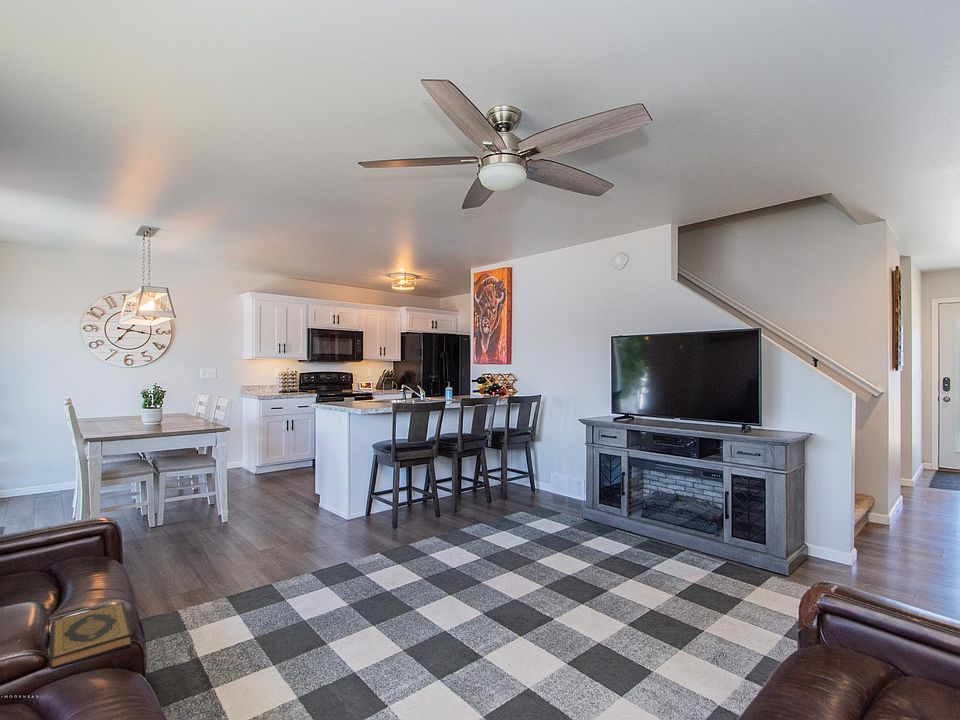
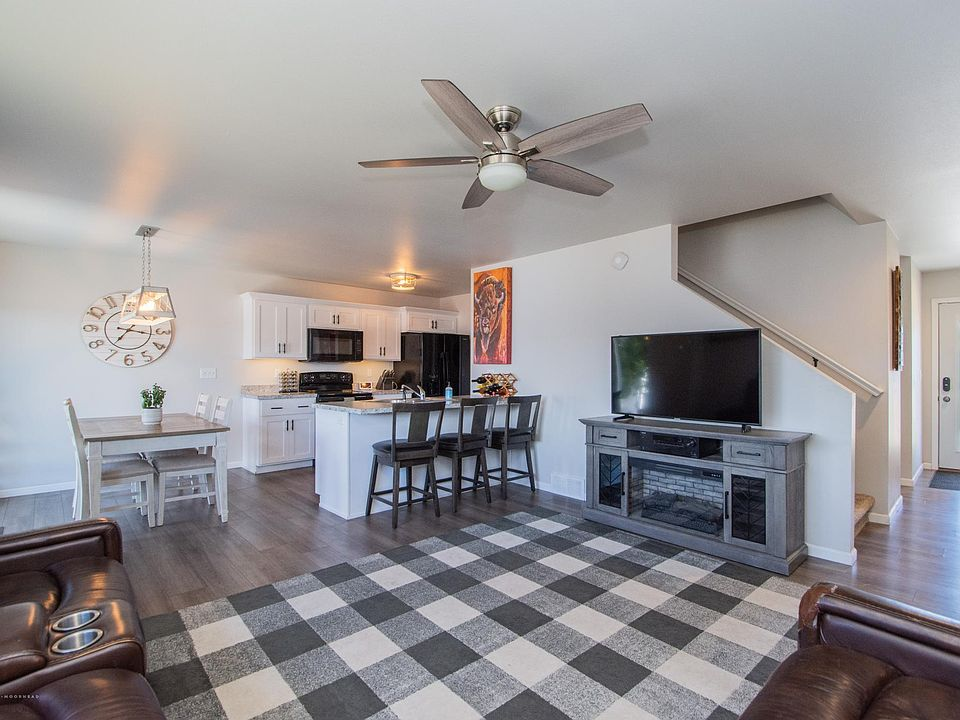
- hardback book (90, 632)
